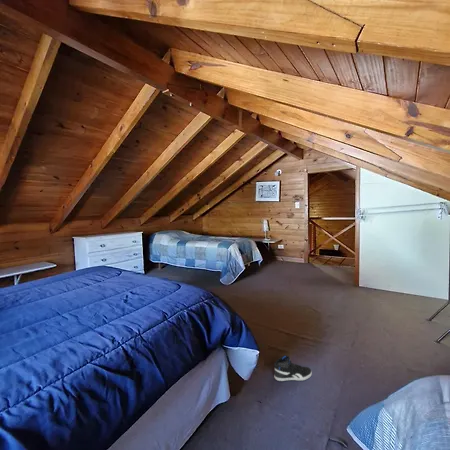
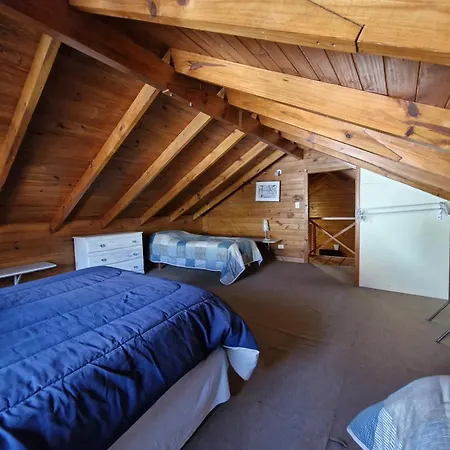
- sneaker (293, 366)
